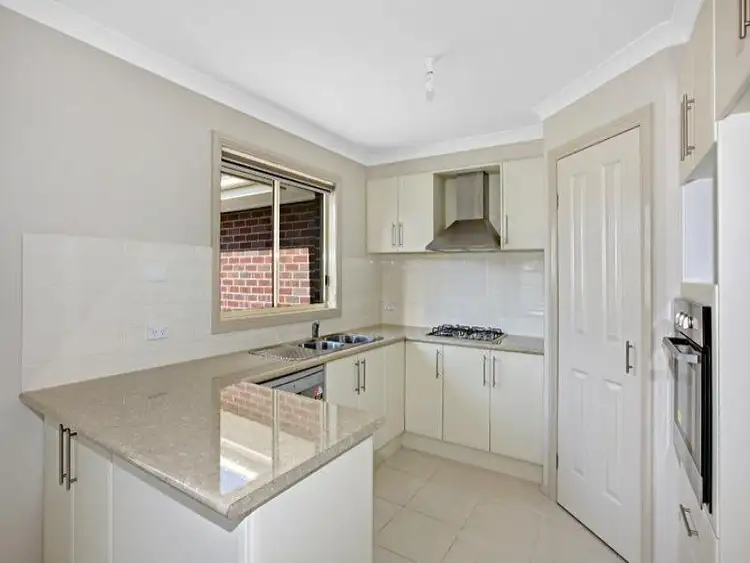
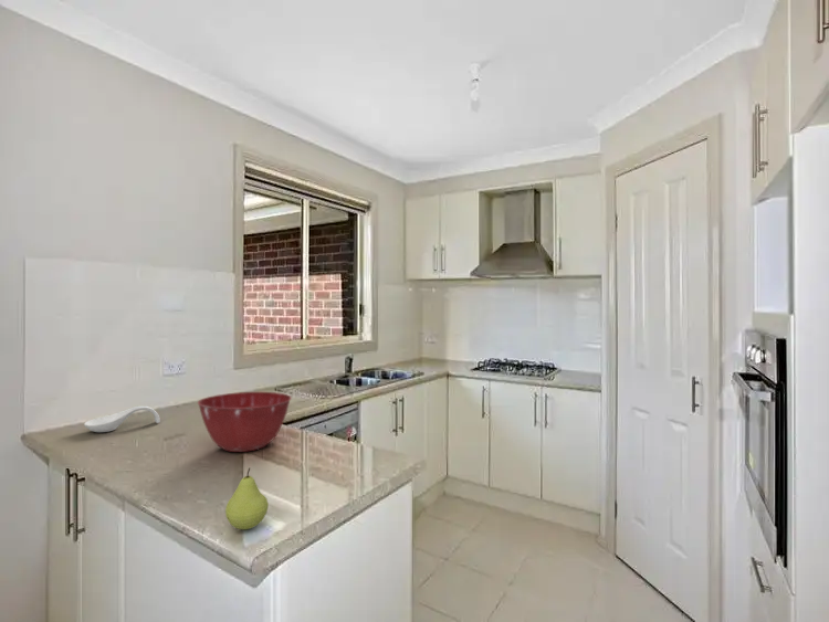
+ mixing bowl (245, 421)
+ spoon rest (123, 418)
+ fruit (246, 497)
